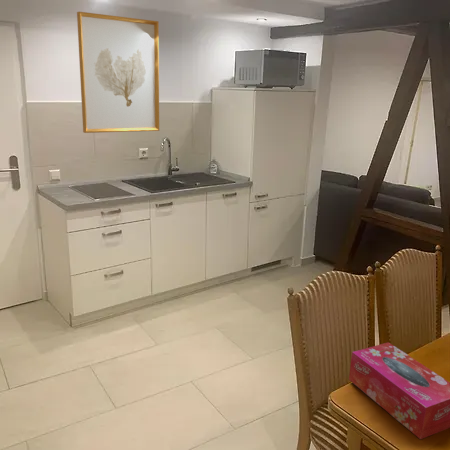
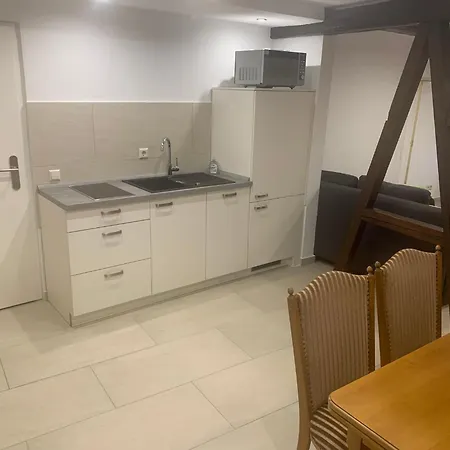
- wall art (121, 76)
- tissue box (402, 385)
